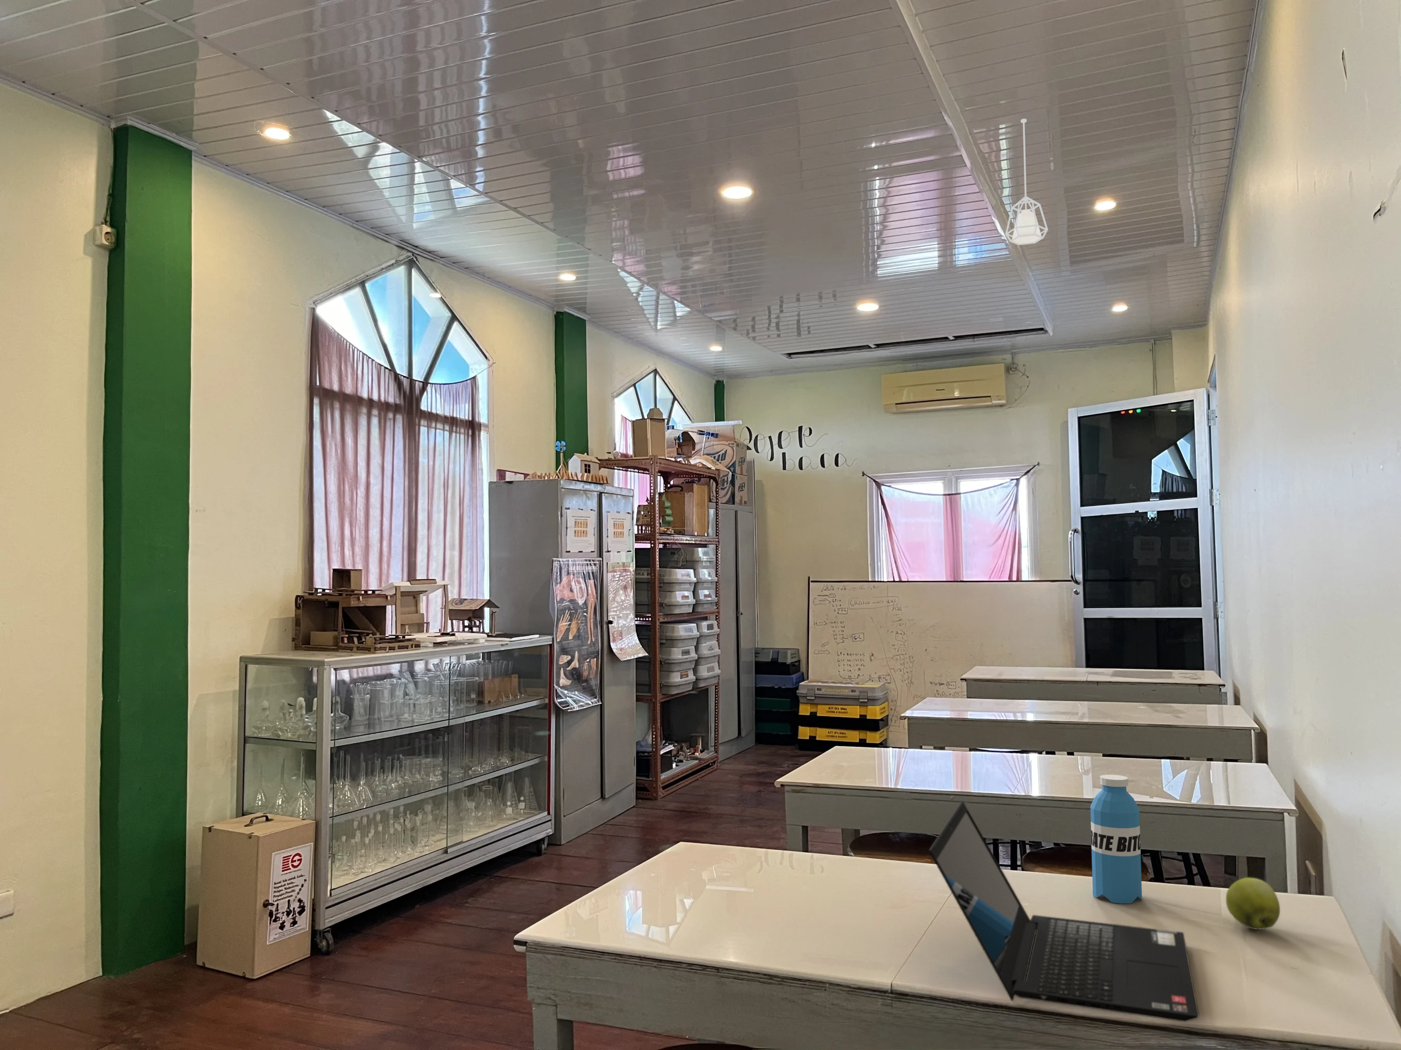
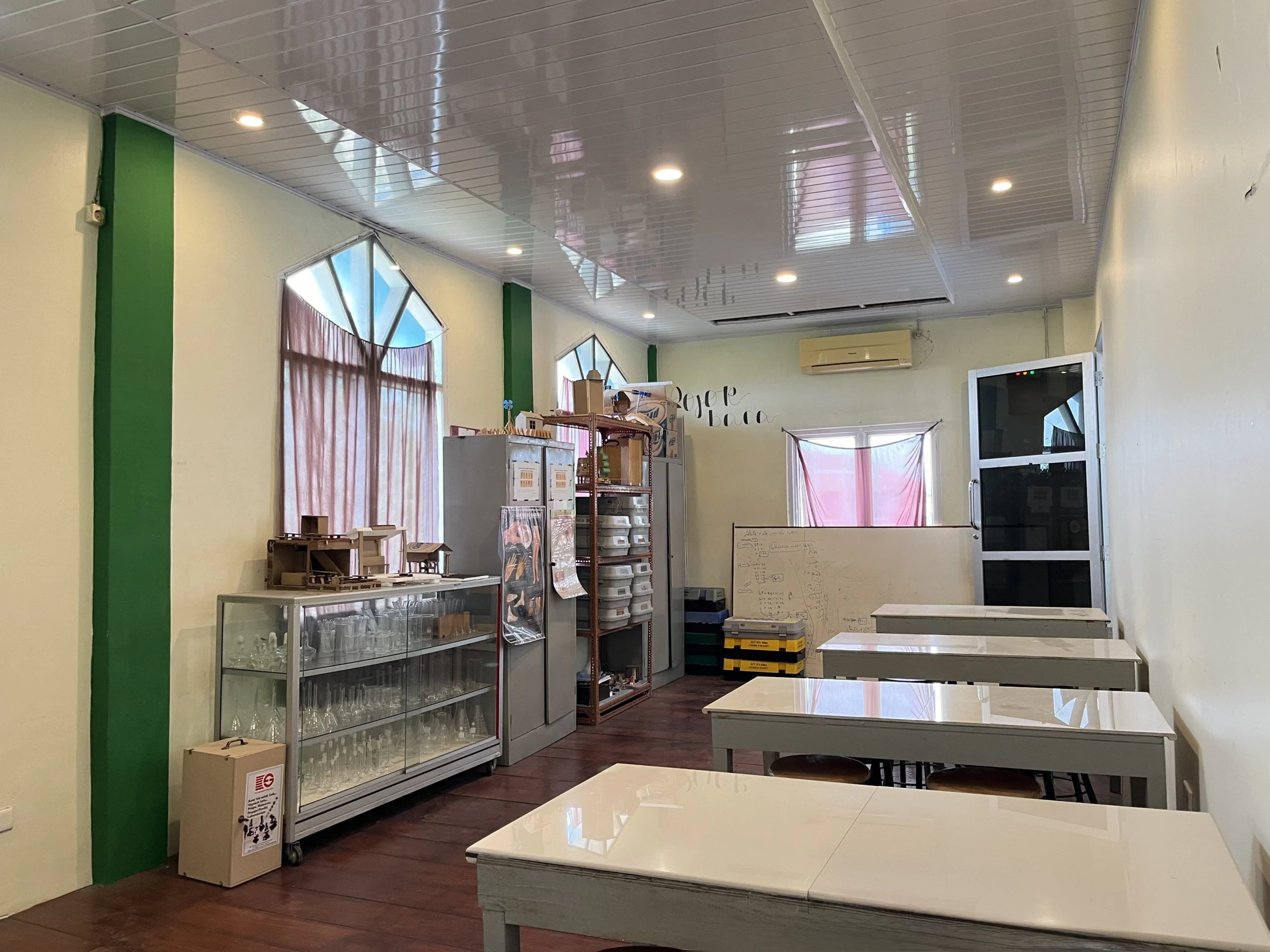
- apple (1253, 903)
- water bottle (1115, 836)
- pendant lamp (1025, 180)
- laptop computer (1059, 918)
